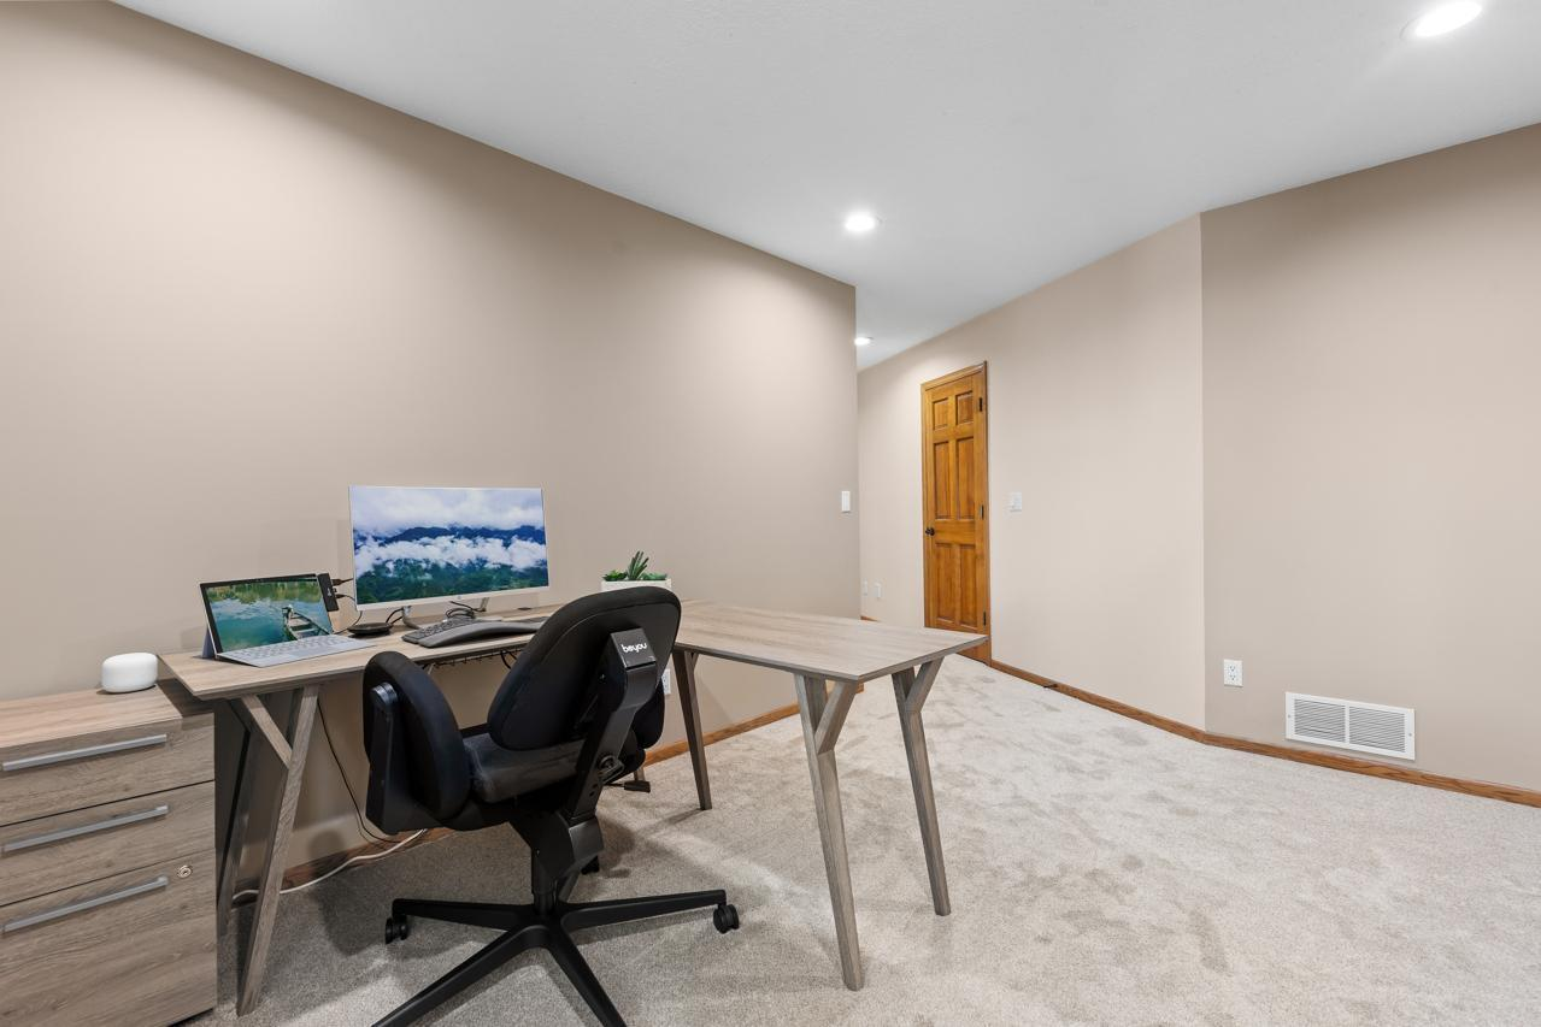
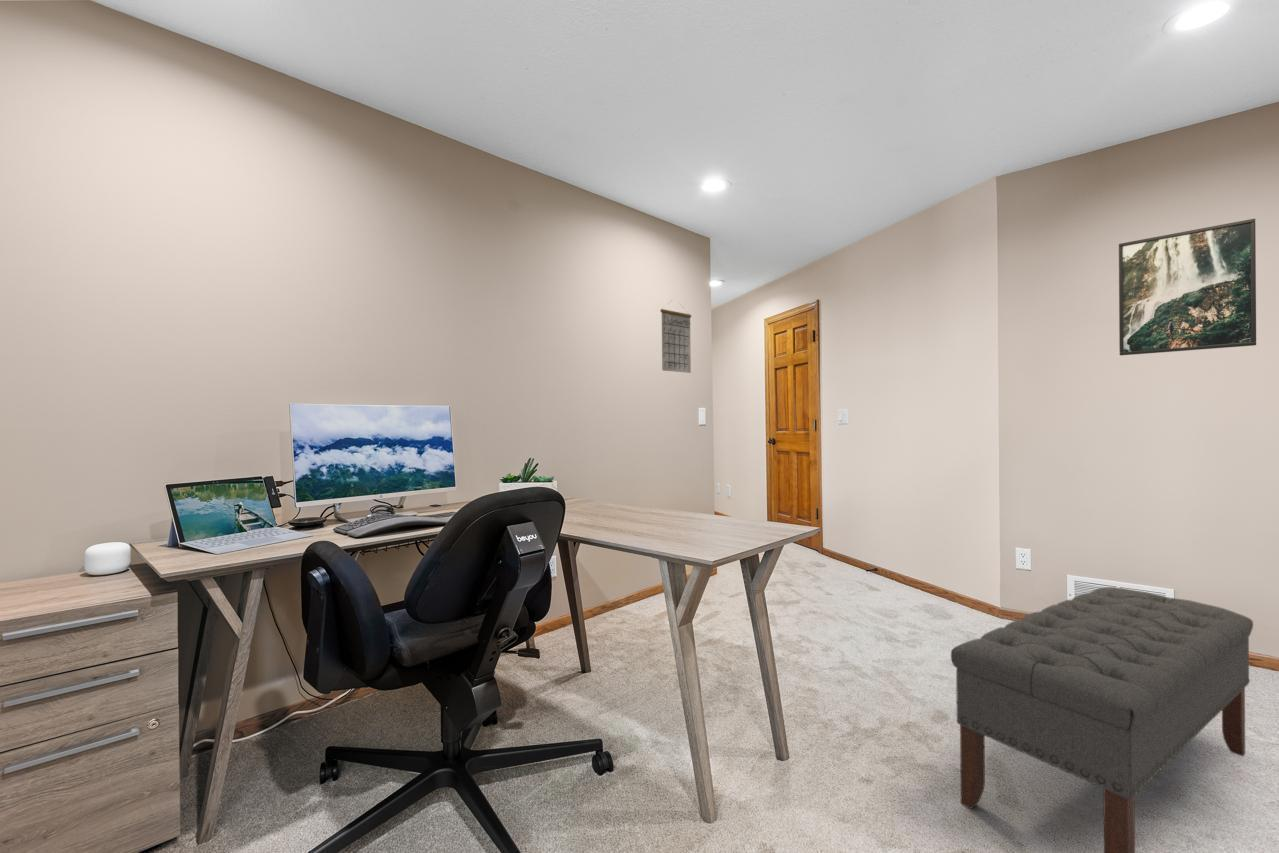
+ bench (1111, 700)
+ calendar (676, 334)
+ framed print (1183, 291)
